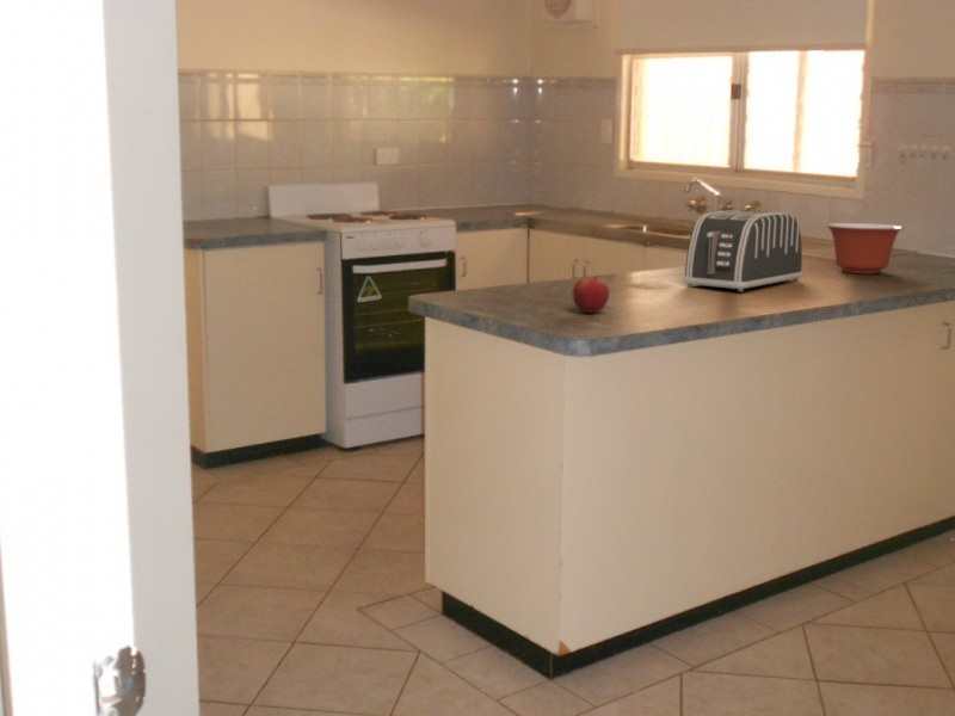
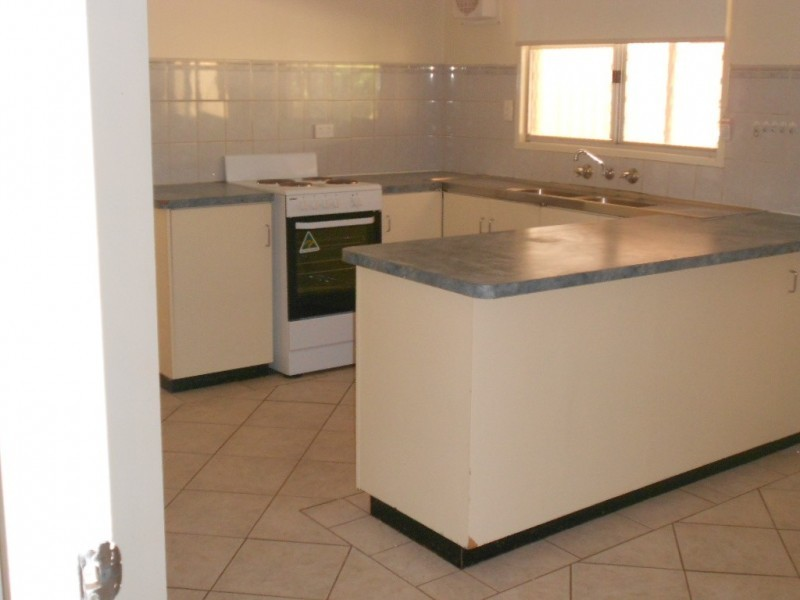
- fruit (590, 294)
- mixing bowl (862, 248)
- toaster (744, 247)
